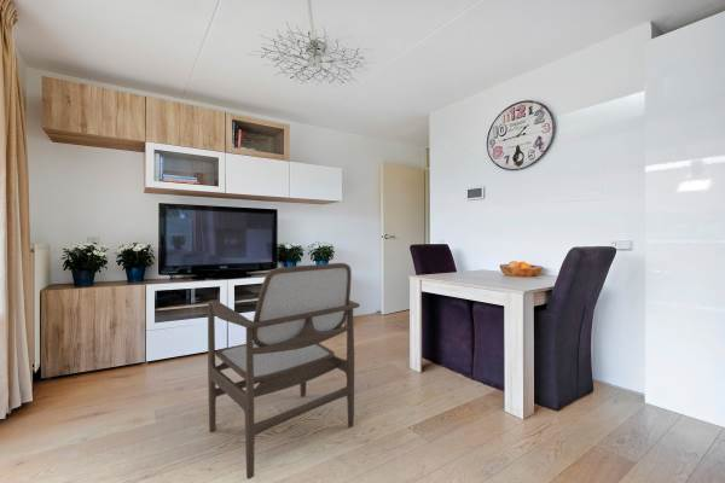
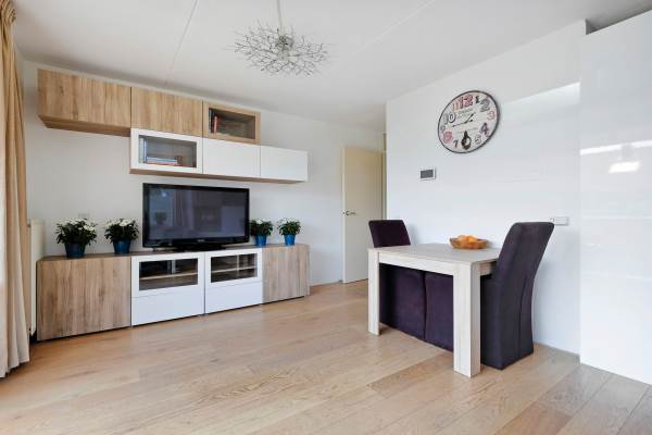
- armchair (283, 345)
